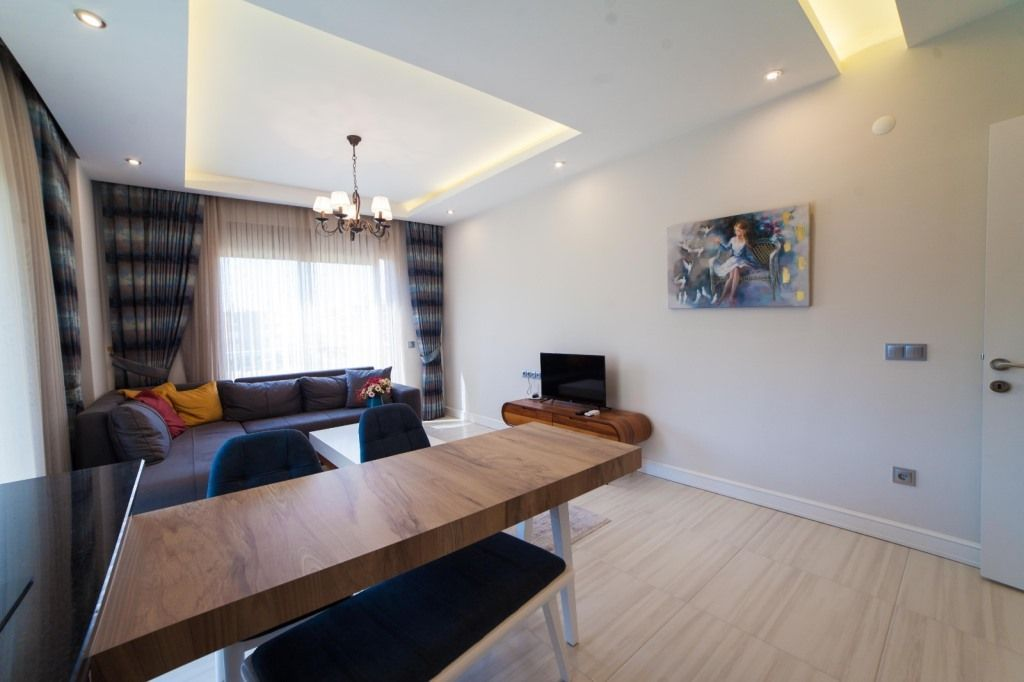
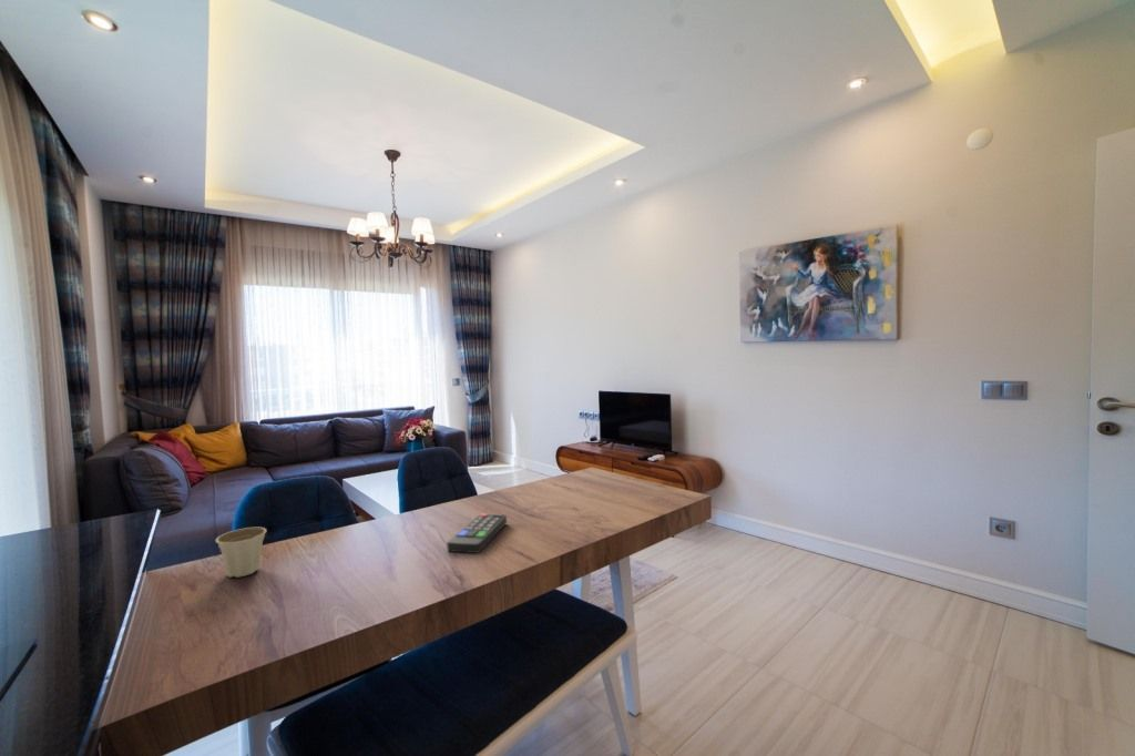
+ remote control (479, 531)
+ flower pot (243, 553)
